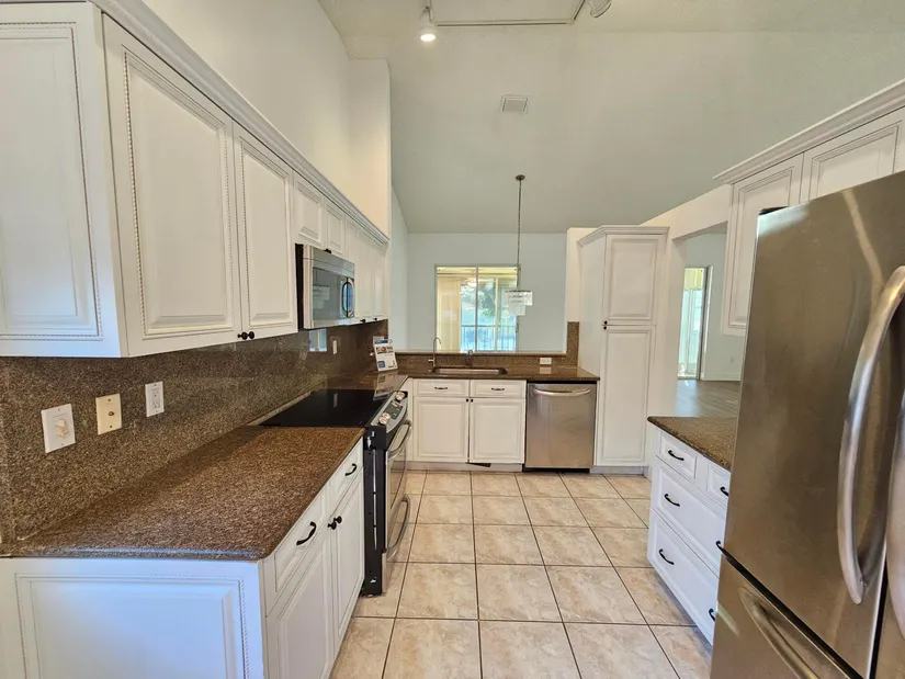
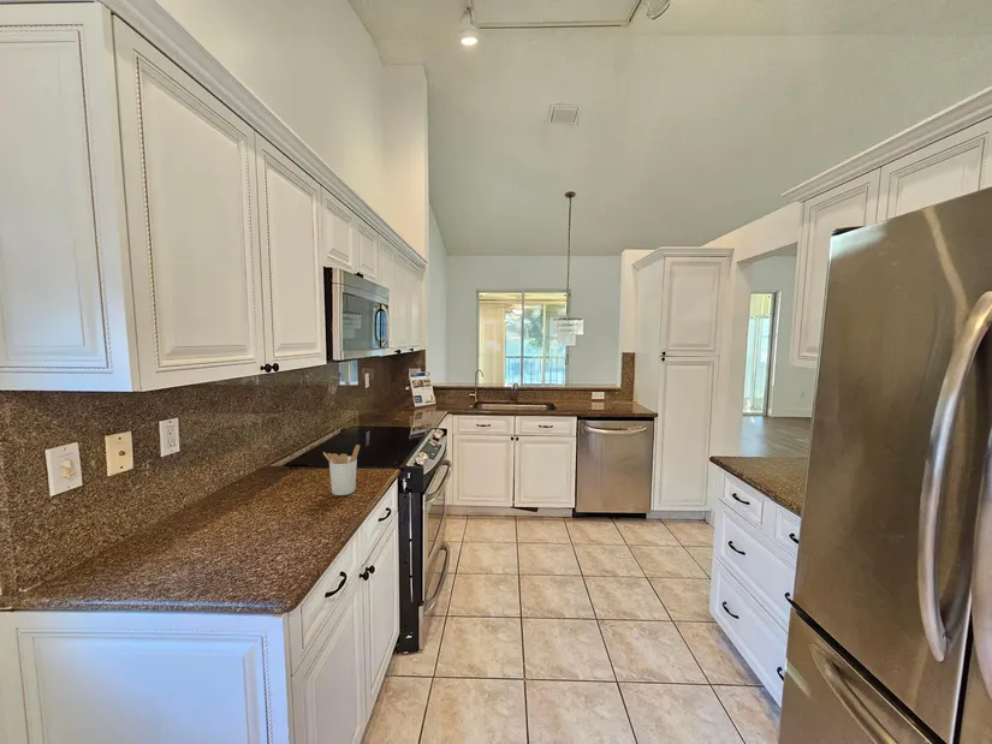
+ utensil holder (341, 470)
